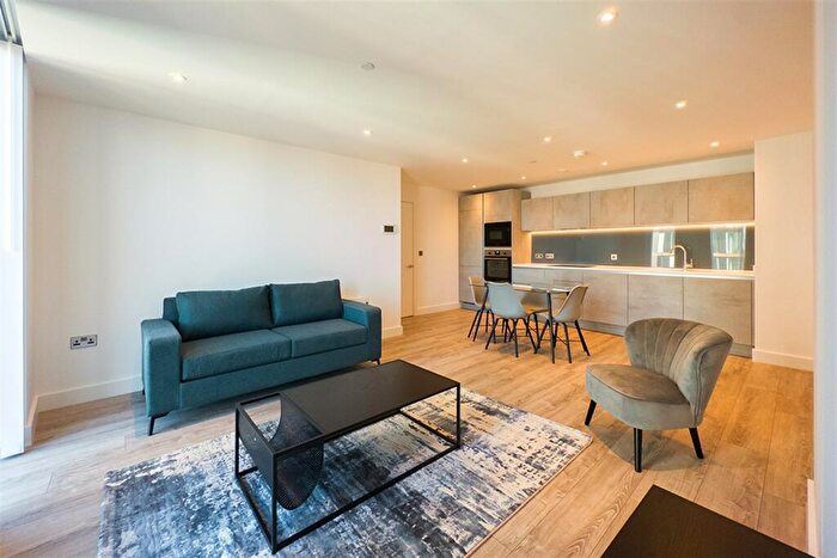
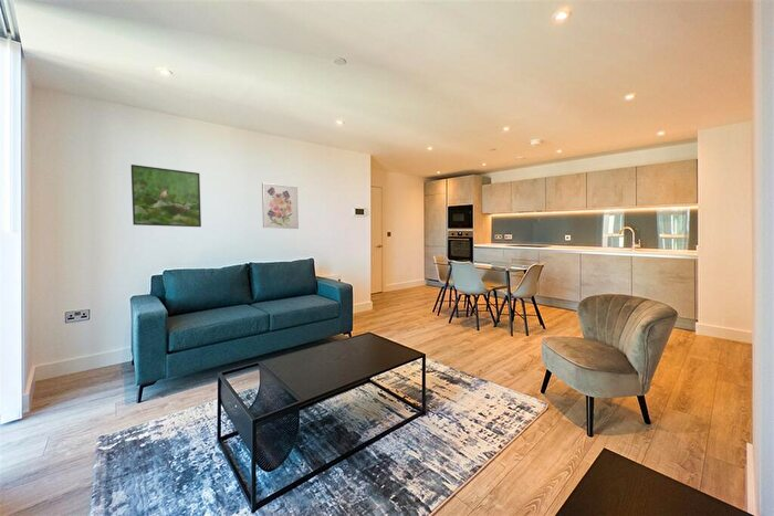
+ wall art (281, 207)
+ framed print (168, 197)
